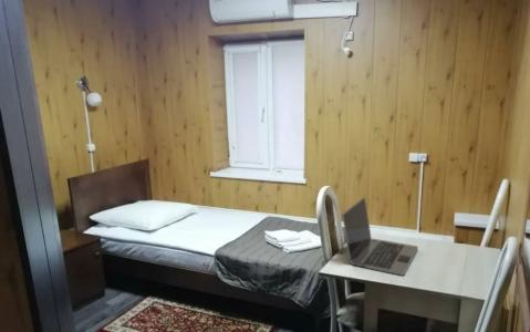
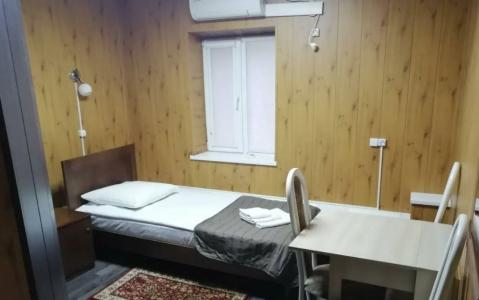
- laptop (378, 239)
